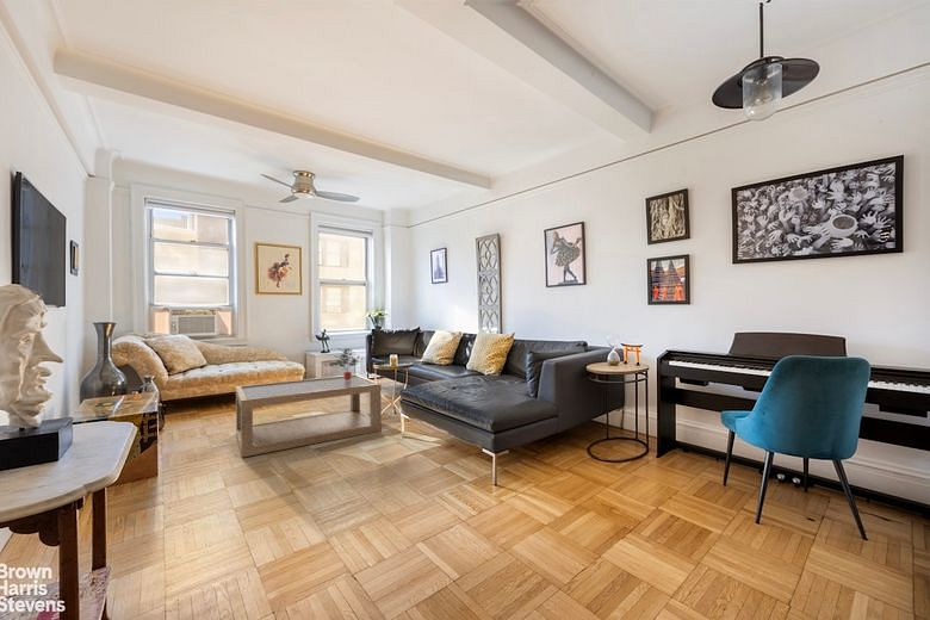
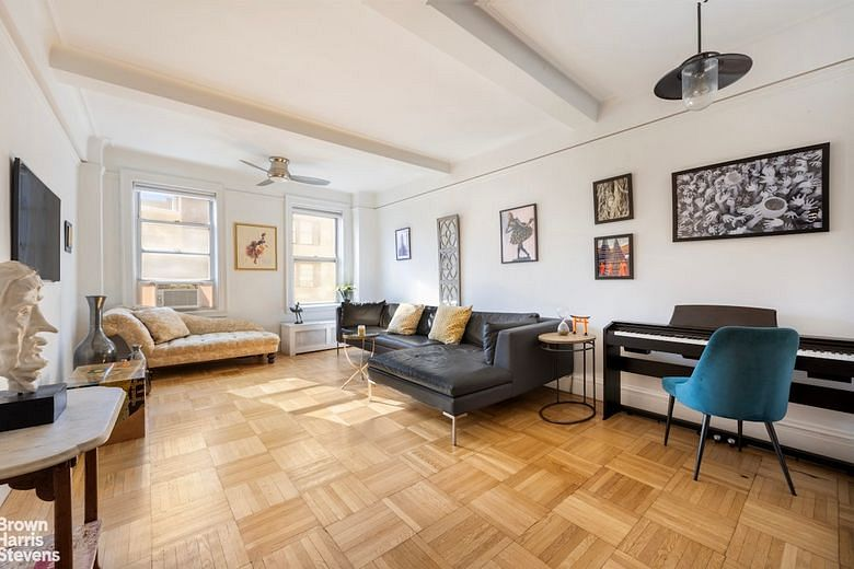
- potted plant (343, 362)
- coffee table (312, 415)
